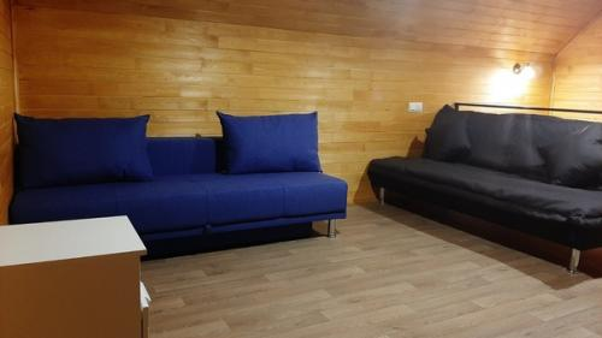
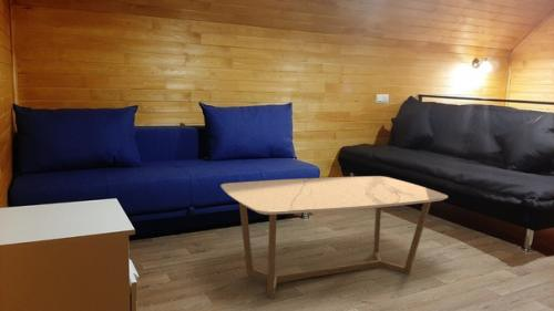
+ coffee table (330, 210)
